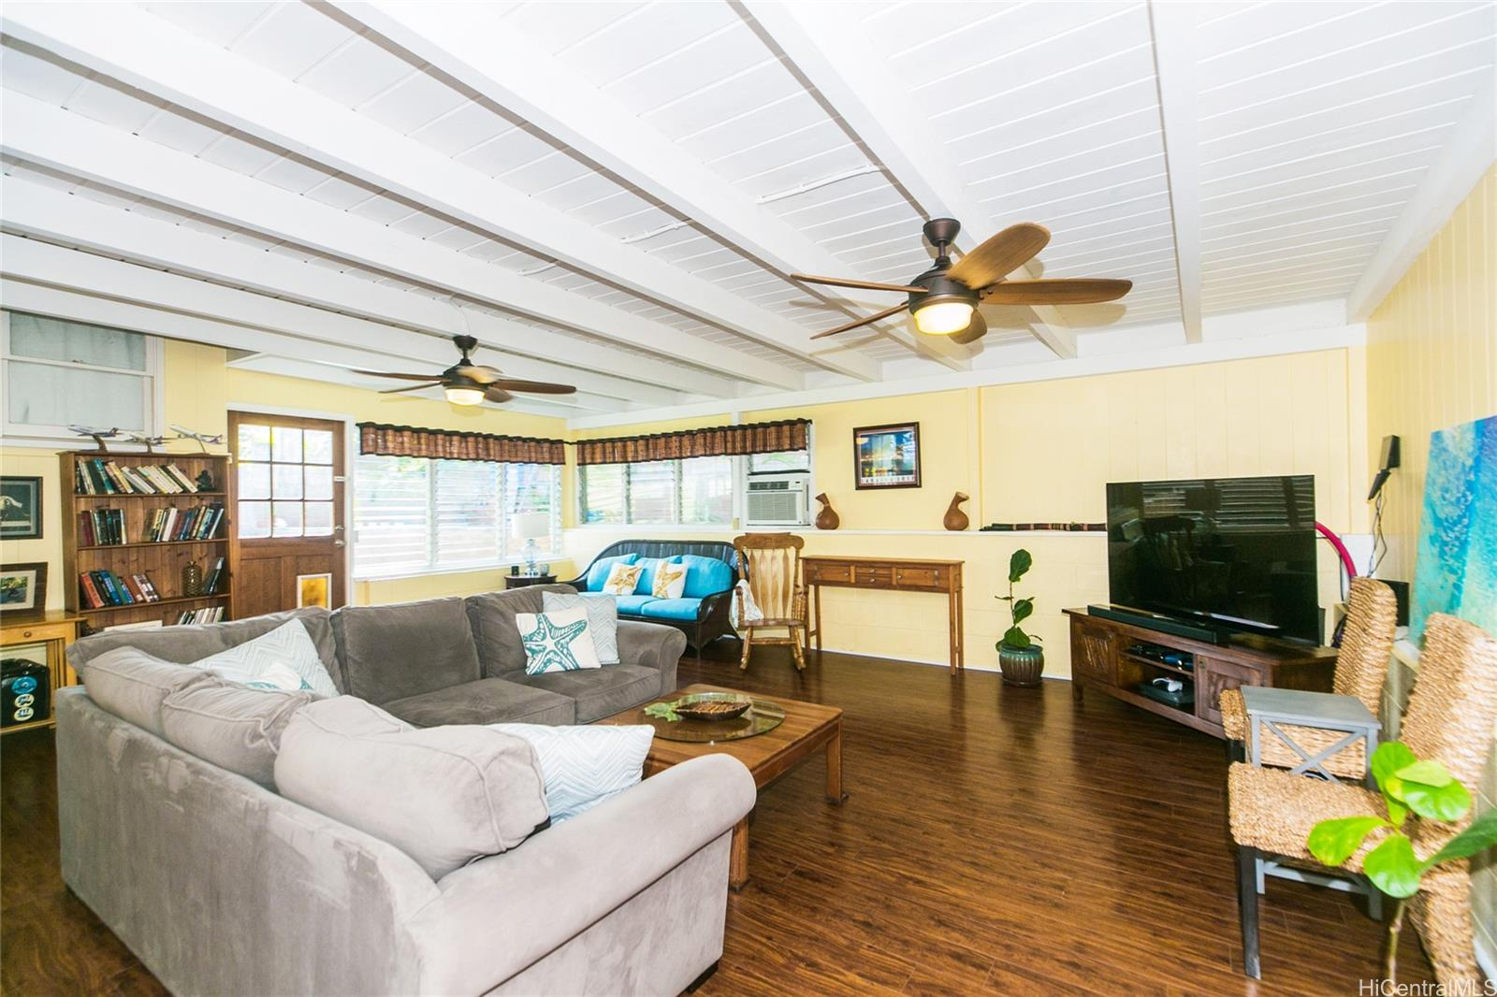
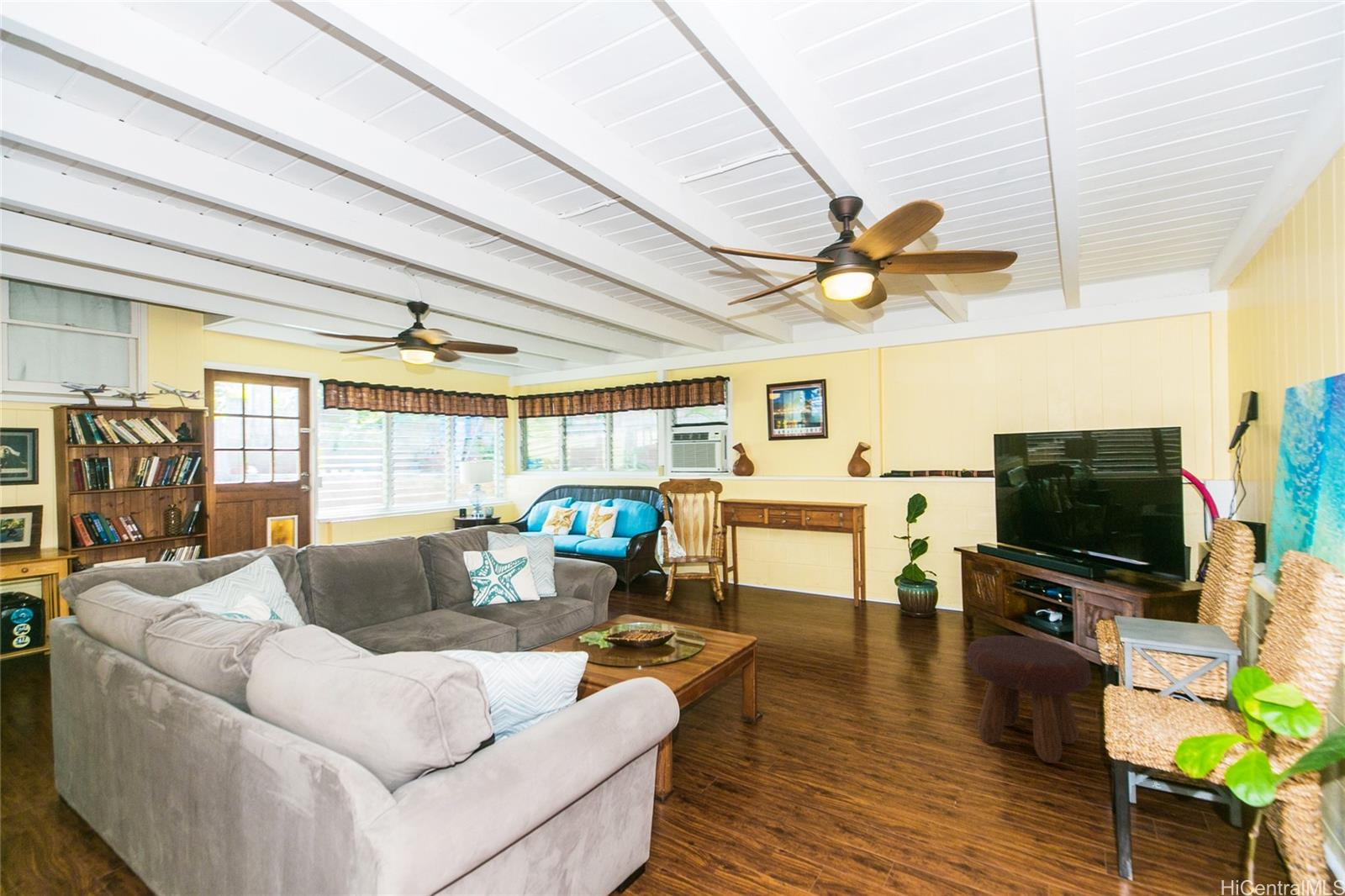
+ footstool (1026, 691)
